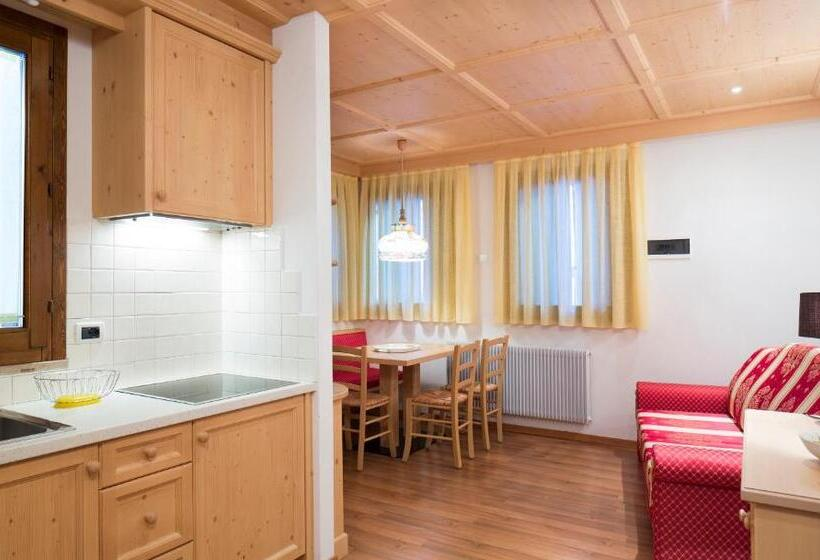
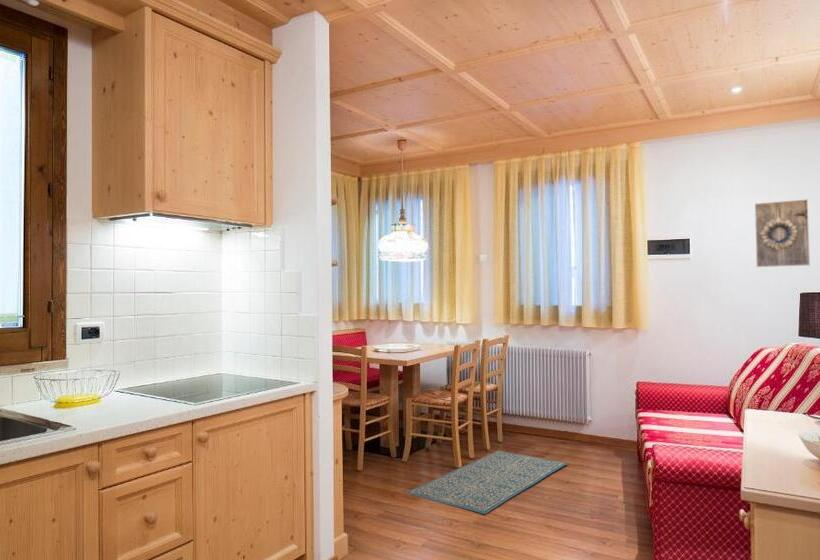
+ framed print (781, 233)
+ rug (492, 476)
